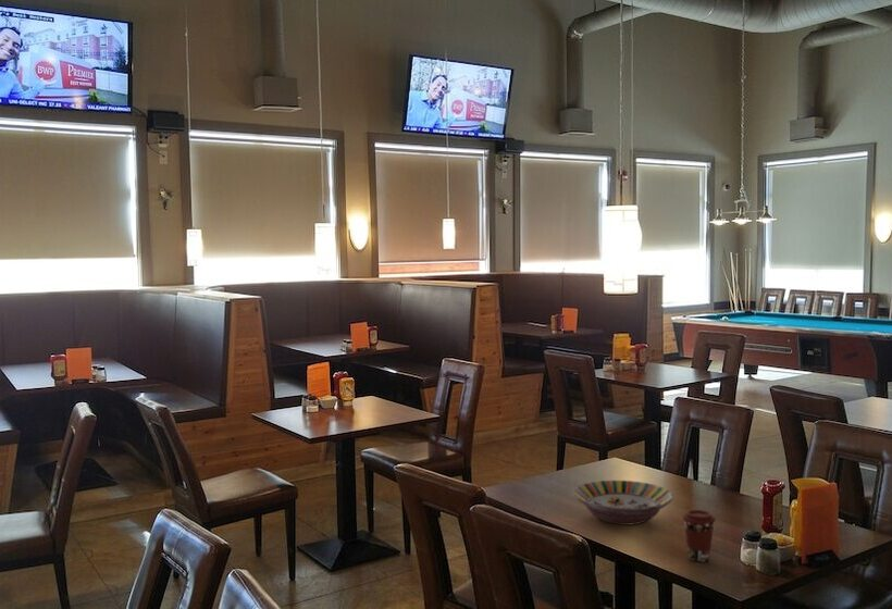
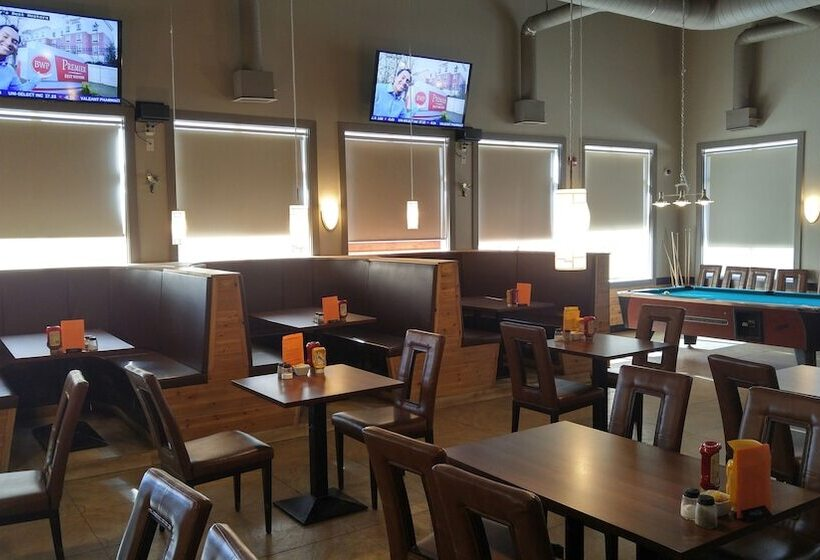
- coffee cup (698, 535)
- serving bowl (622, 505)
